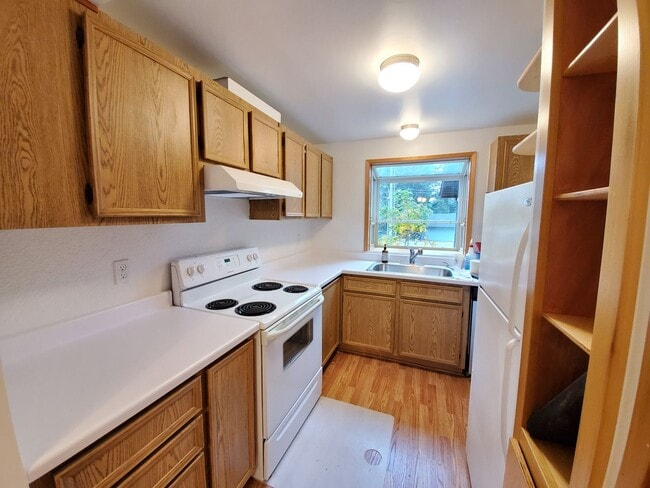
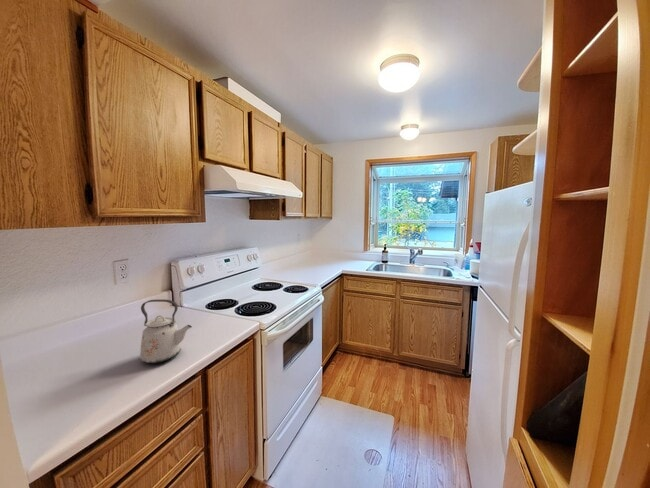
+ kettle (167, 328)
